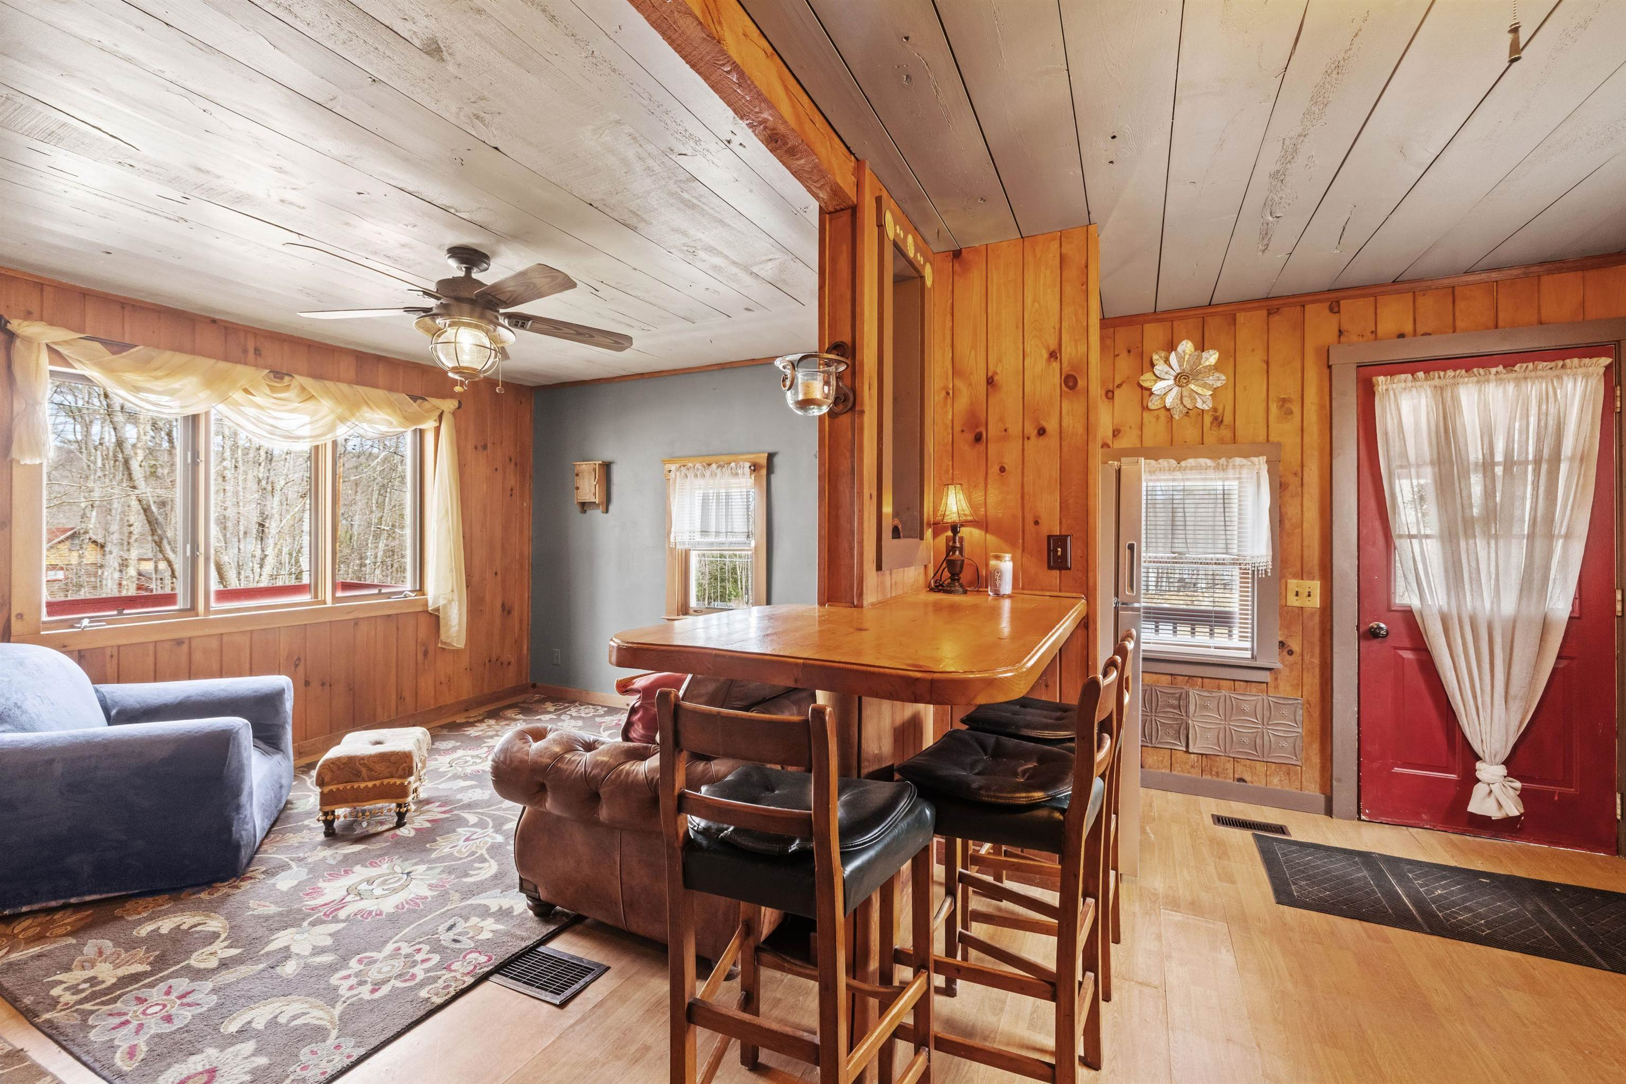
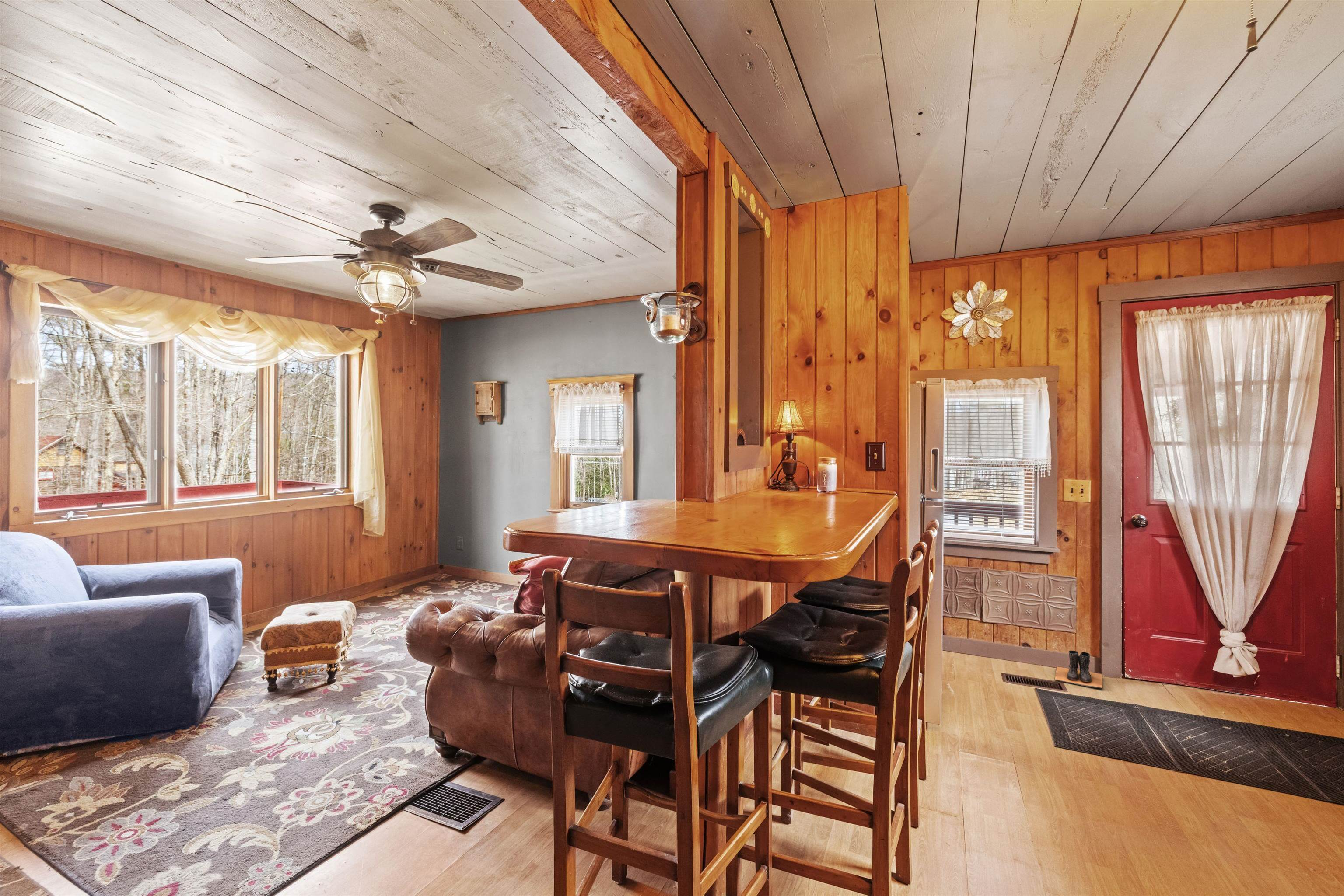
+ boots (1078, 666)
